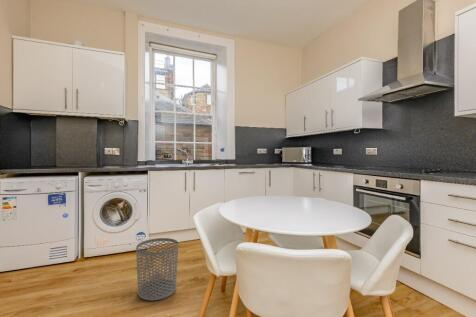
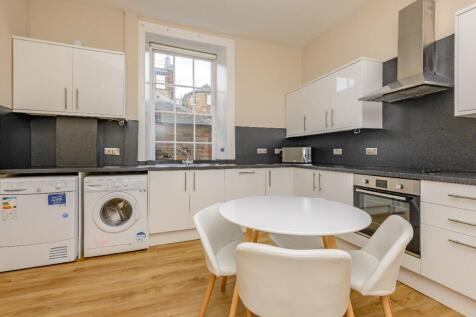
- waste bin (157, 268)
